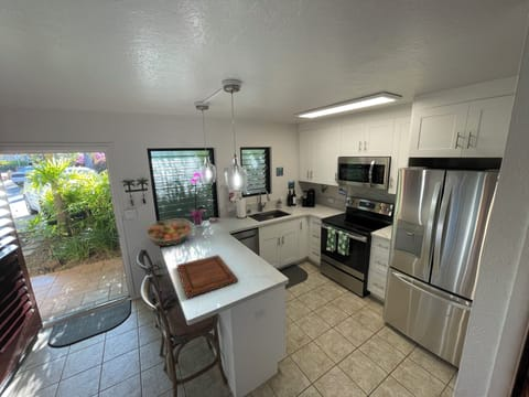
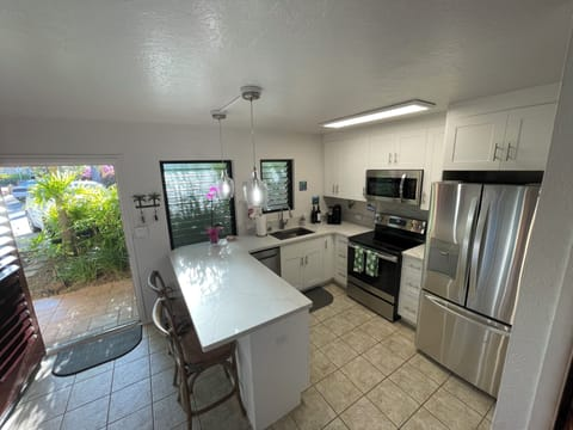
- cutting board (205, 272)
- fruit basket (170, 232)
